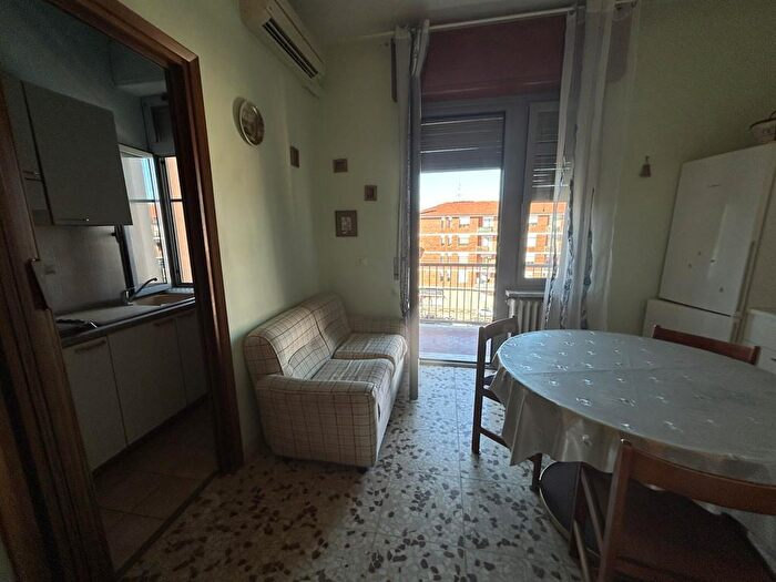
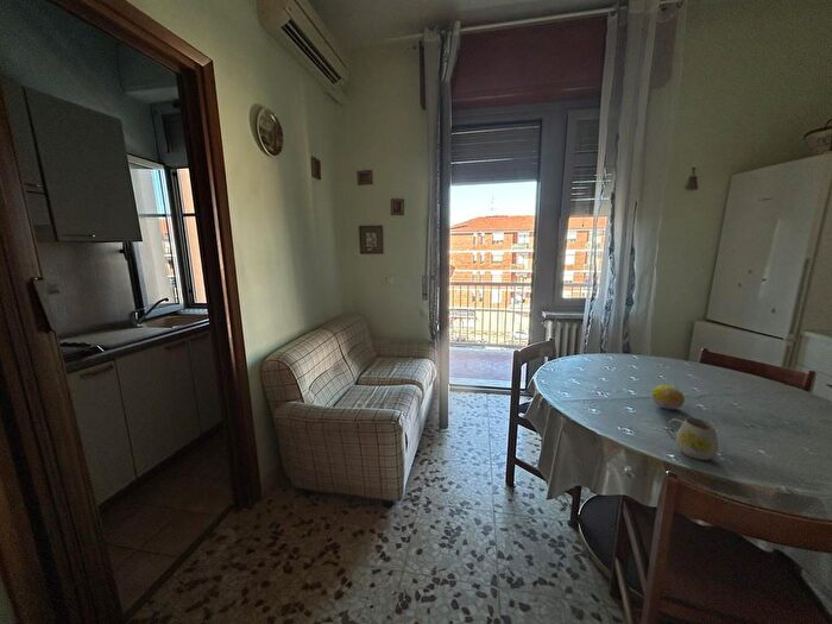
+ mug (691, 435)
+ fruit (667, 396)
